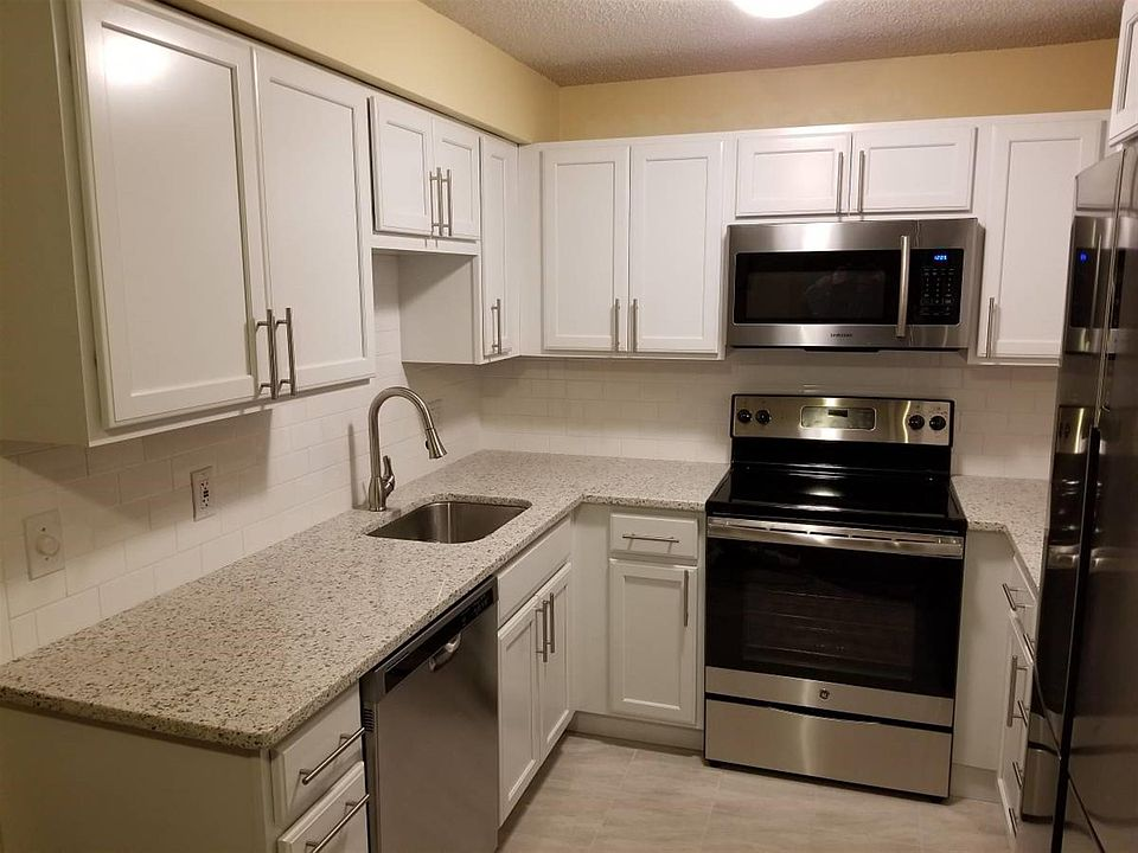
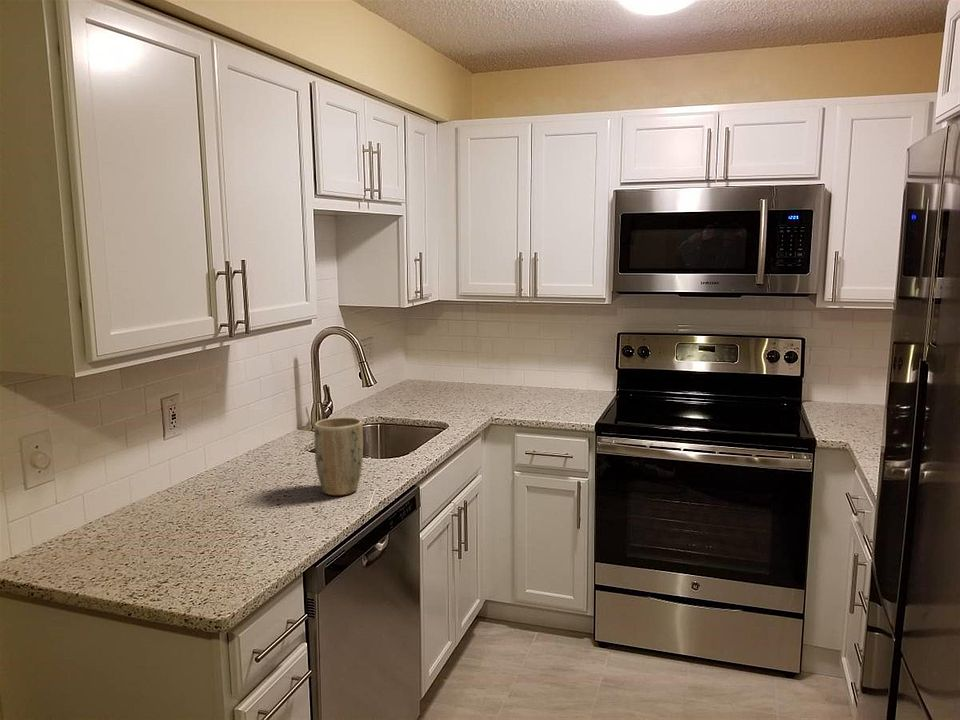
+ plant pot (339, 456)
